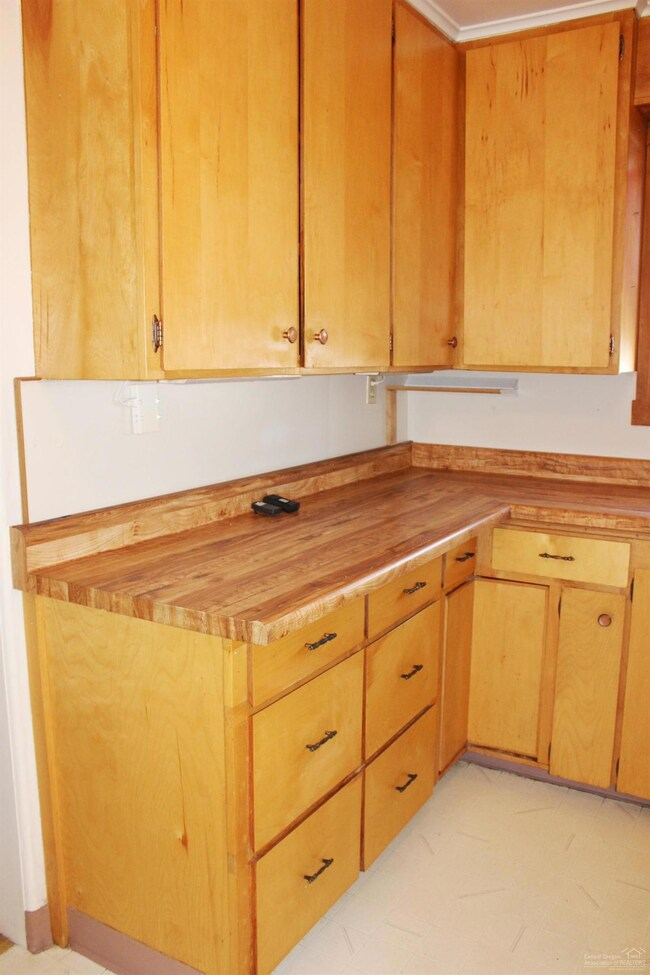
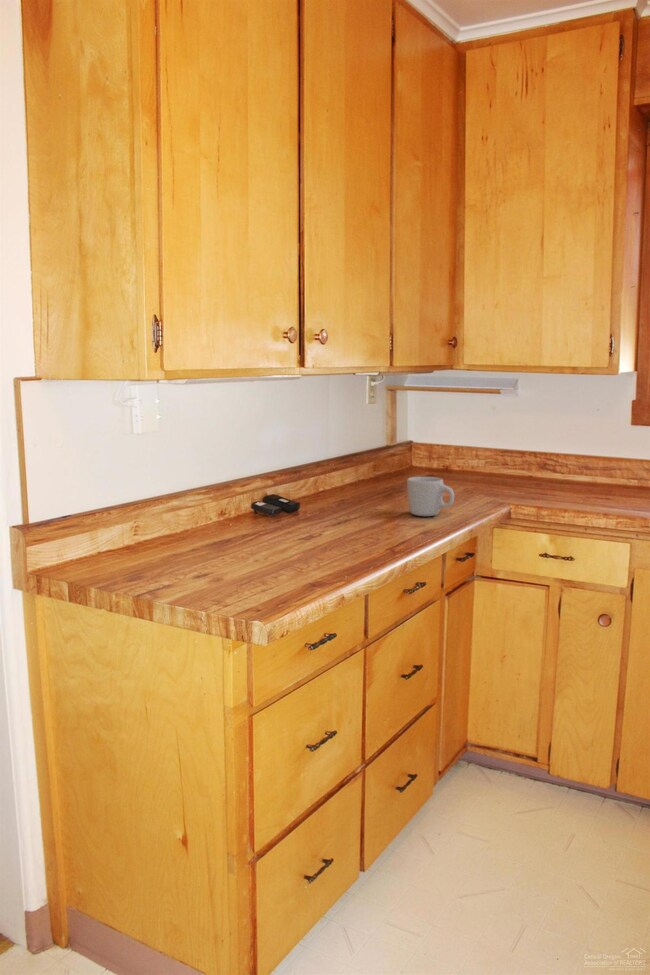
+ mug (430, 497)
